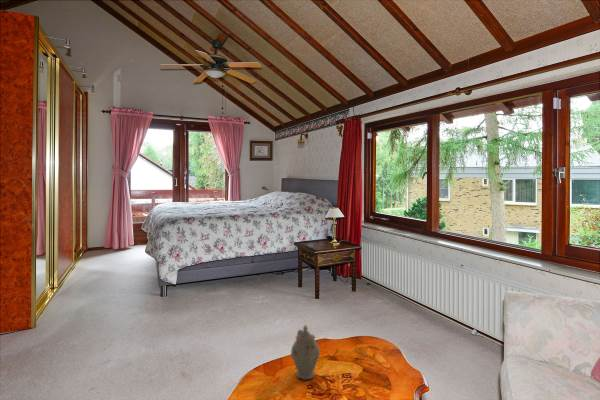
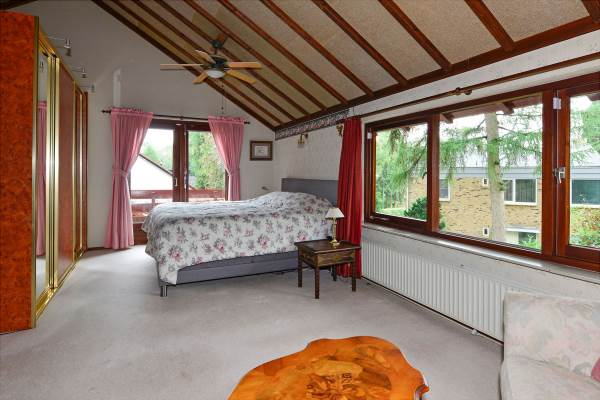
- chinaware (305, 350)
